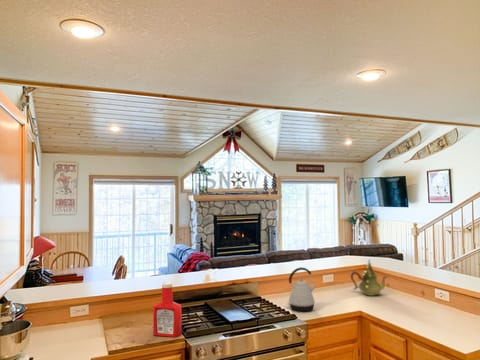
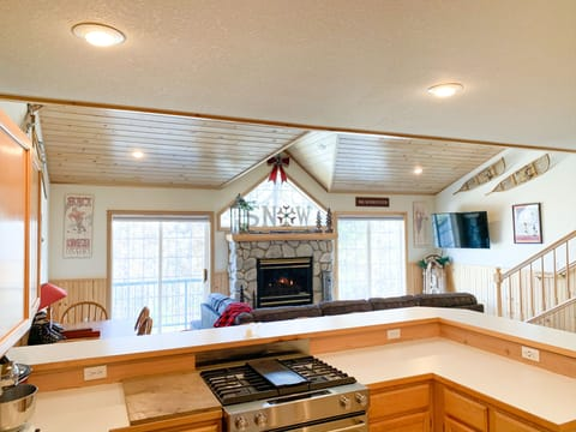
- soap bottle (167, 308)
- kettle (301, 287)
- teapot (368, 276)
